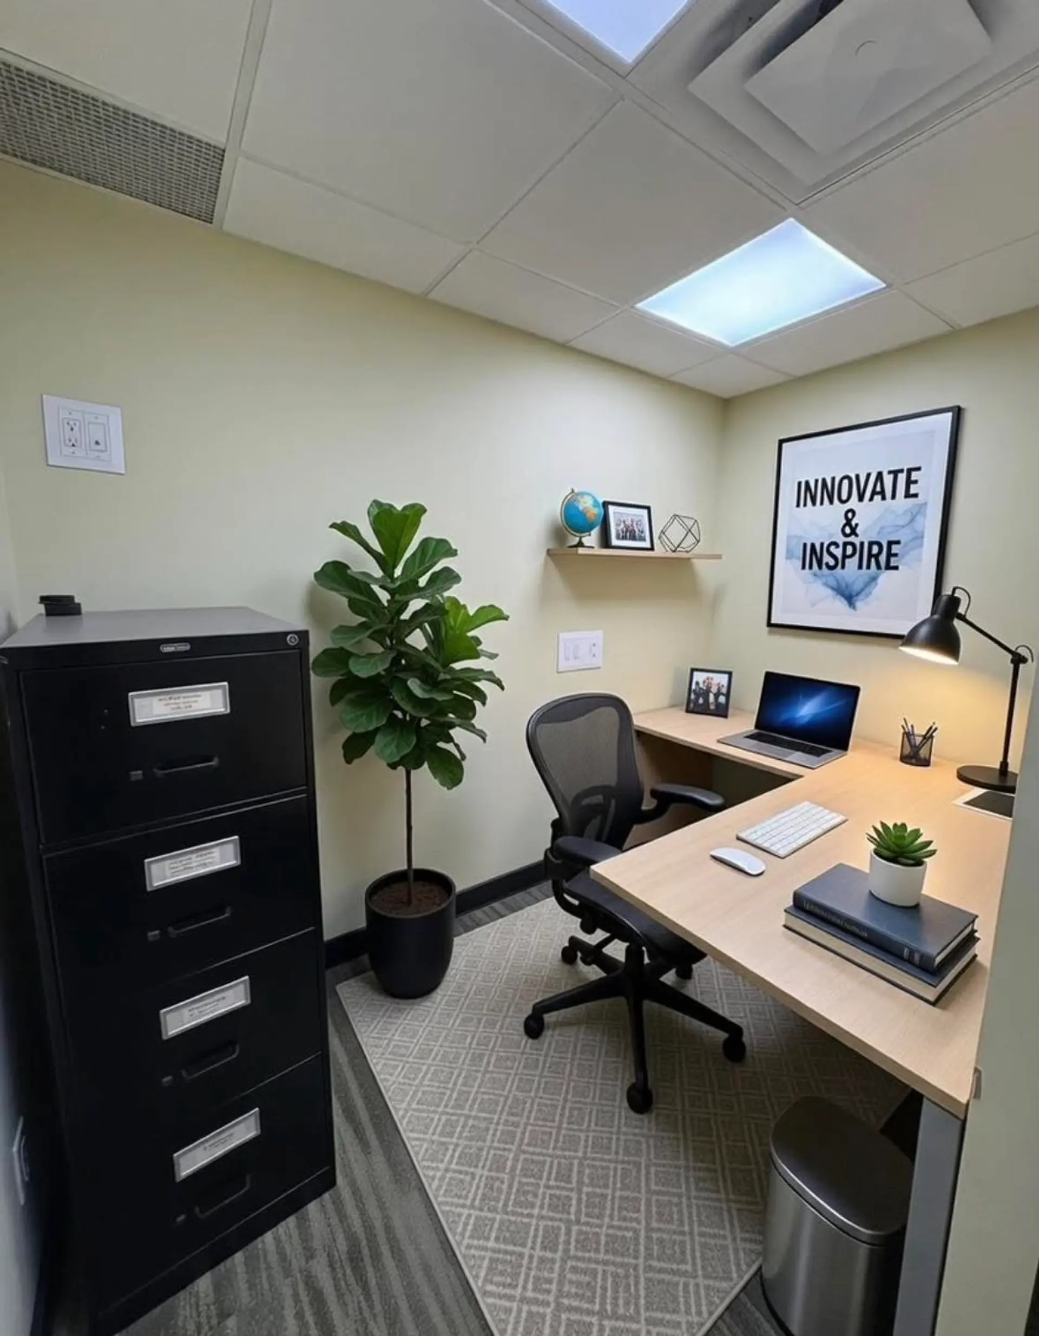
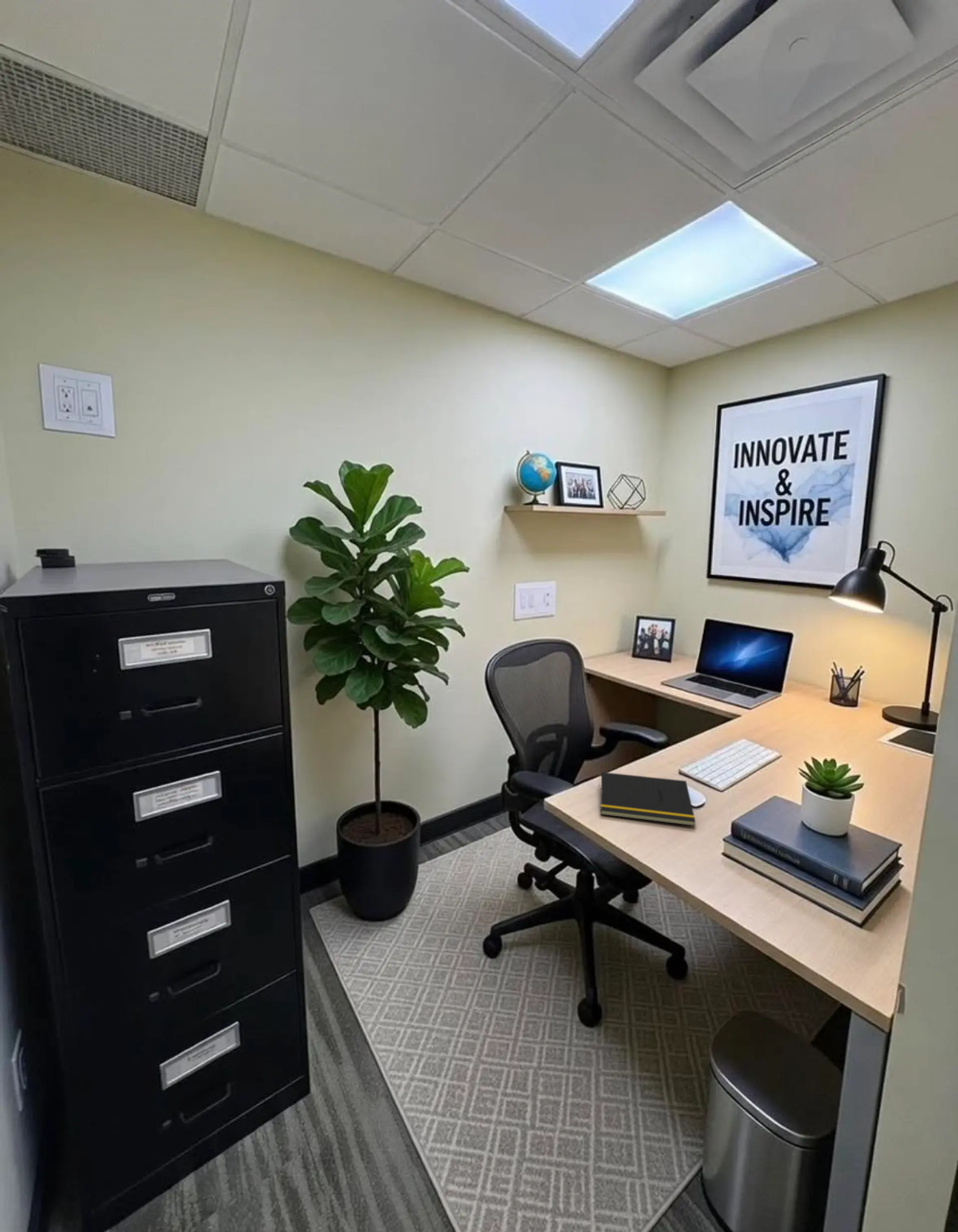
+ notepad (645, 797)
